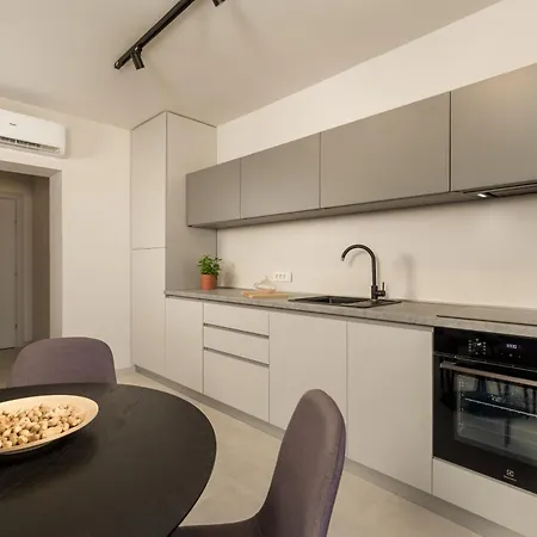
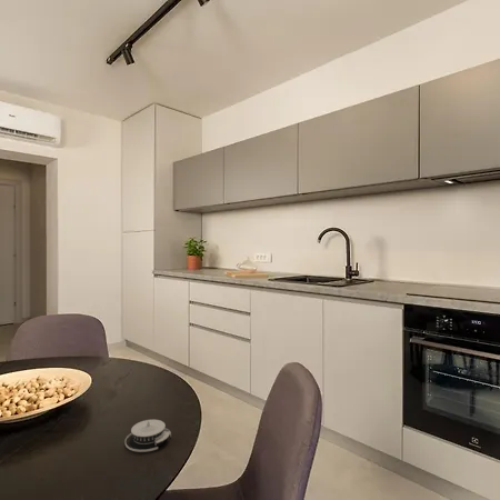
+ architectural model (148, 429)
